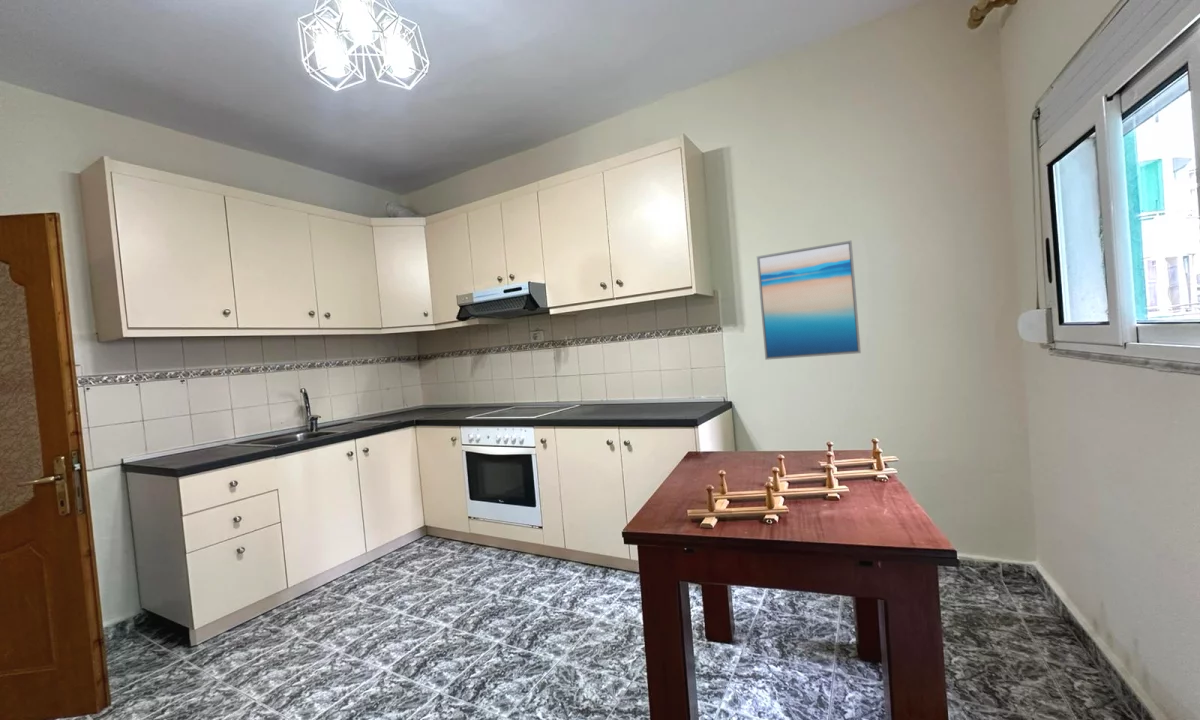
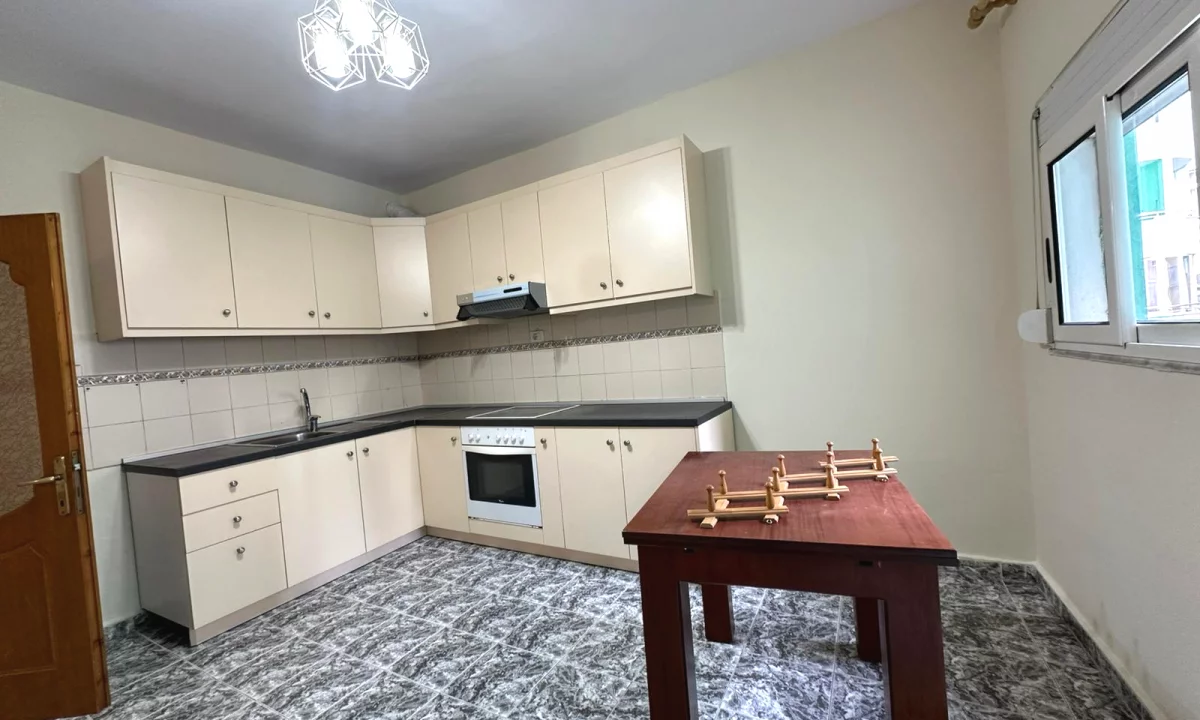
- wall art (806, 302)
